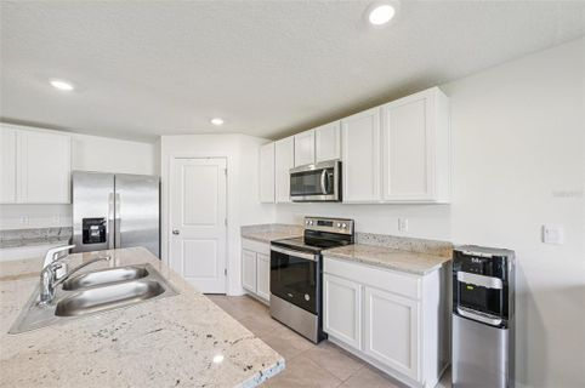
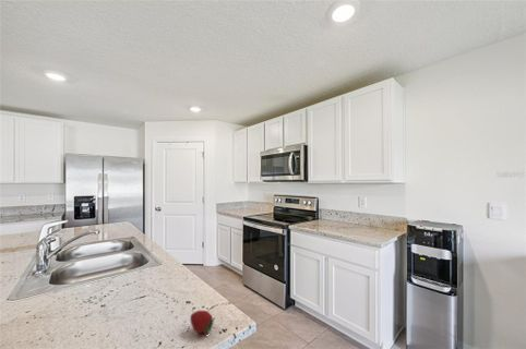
+ fruit (201, 321)
